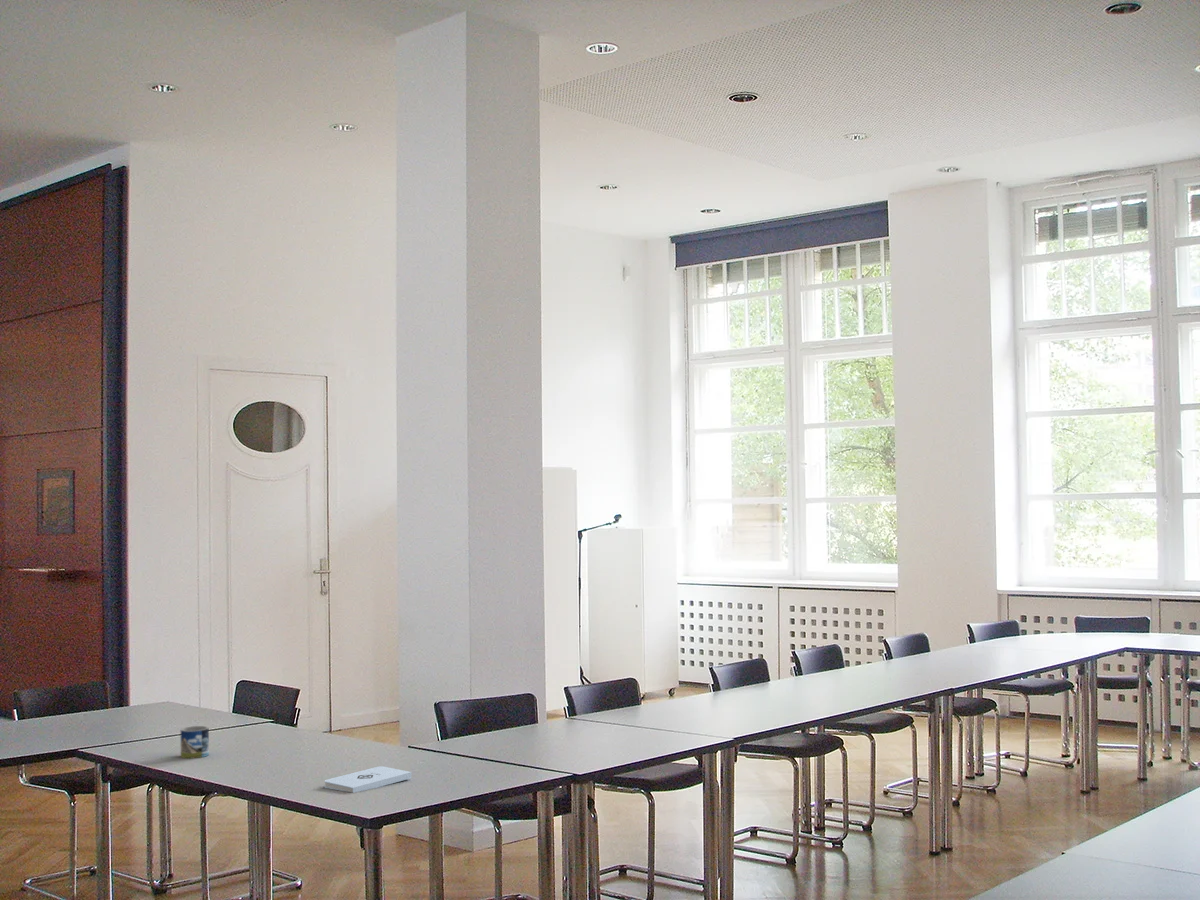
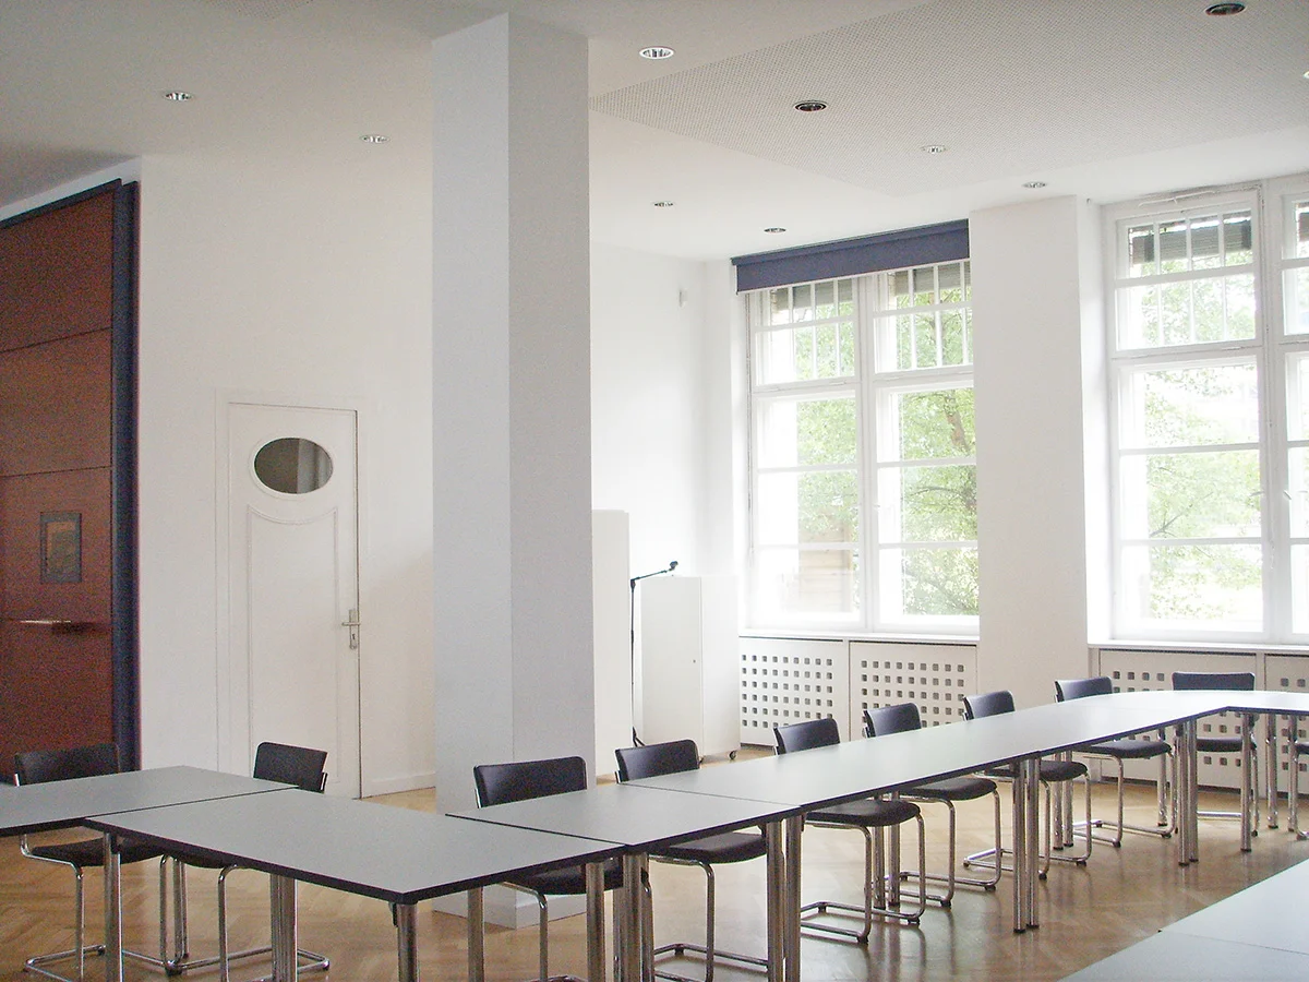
- mug (192, 741)
- notepad (367, 779)
